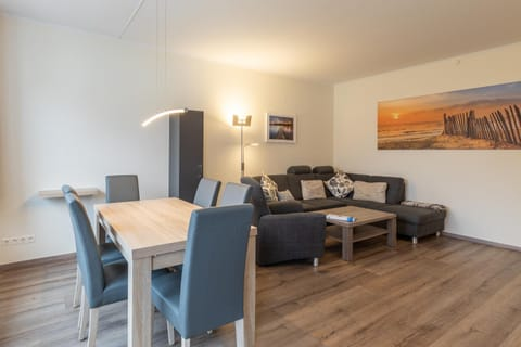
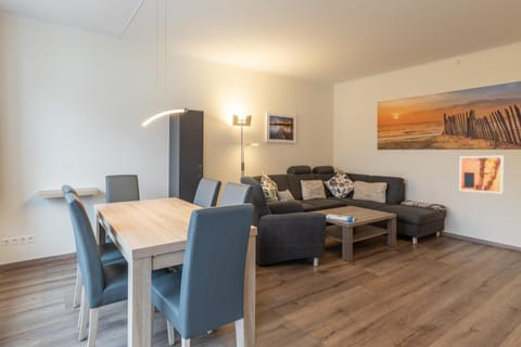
+ wall art (480, 174)
